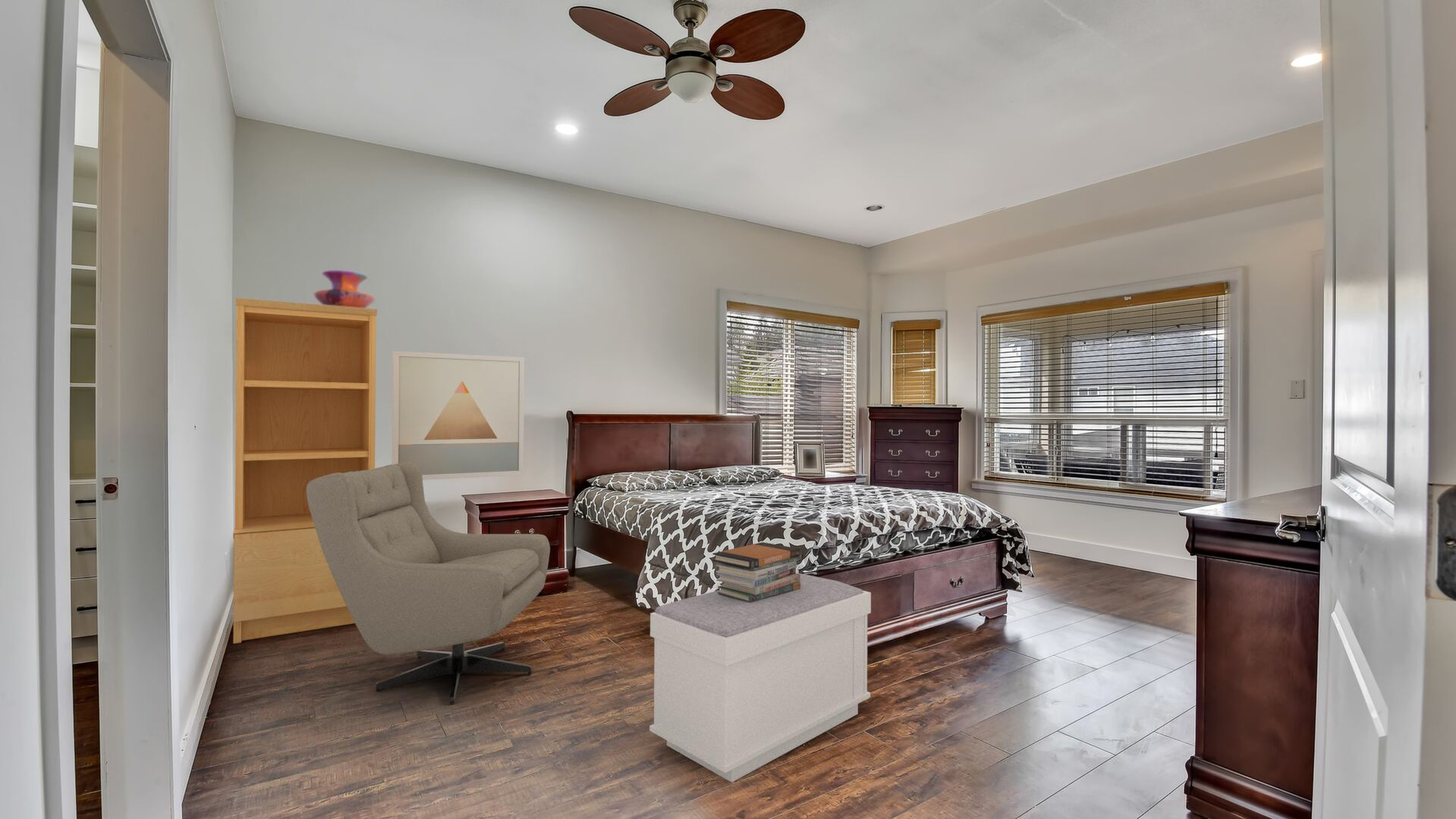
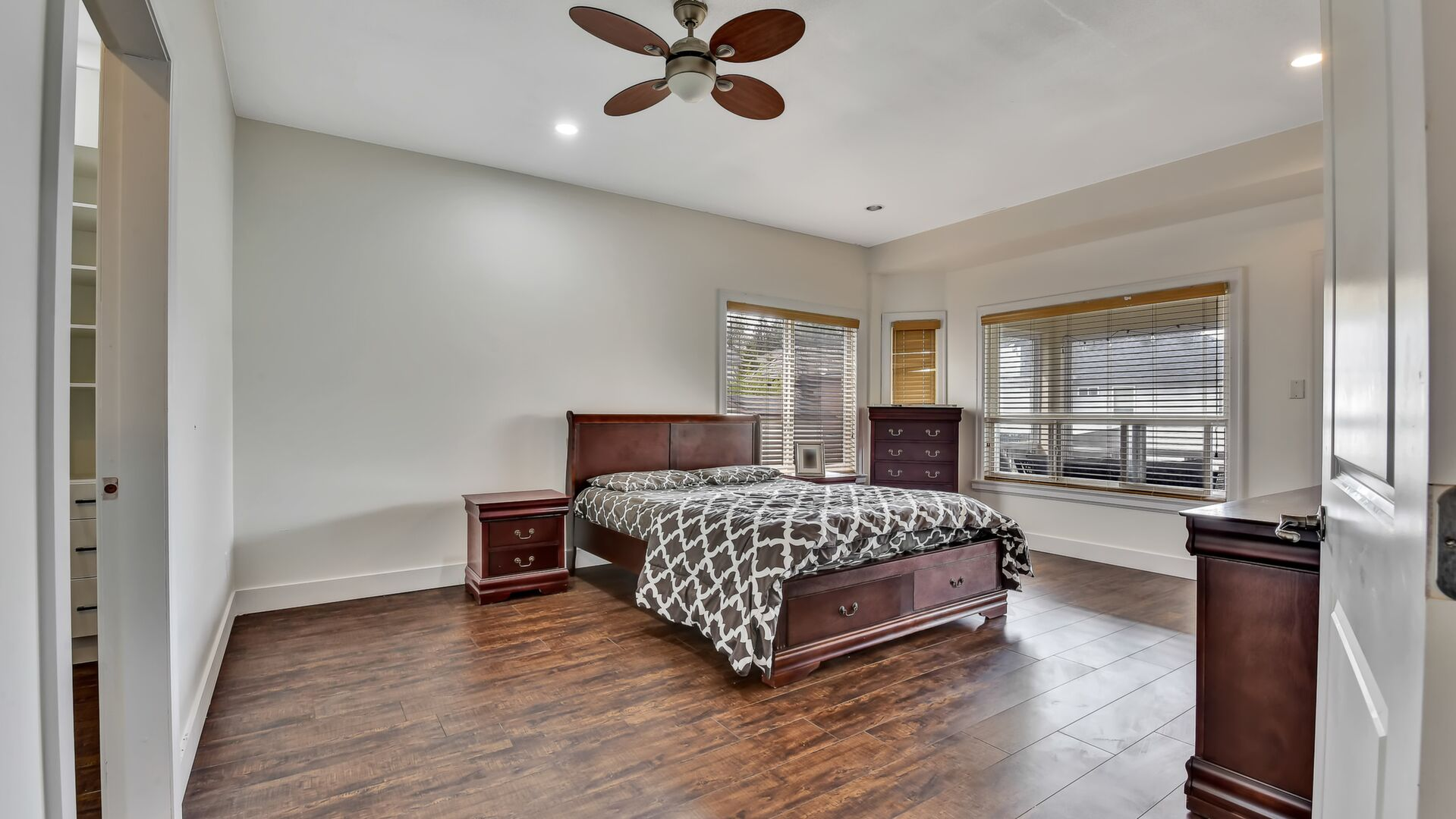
- decorative vase (344, 291)
- bookcase (307, 463)
- armchair (435, 570)
- book stack (757, 570)
- wall art (461, 416)
- bench (765, 661)
